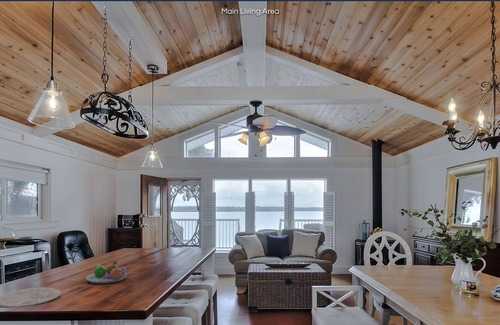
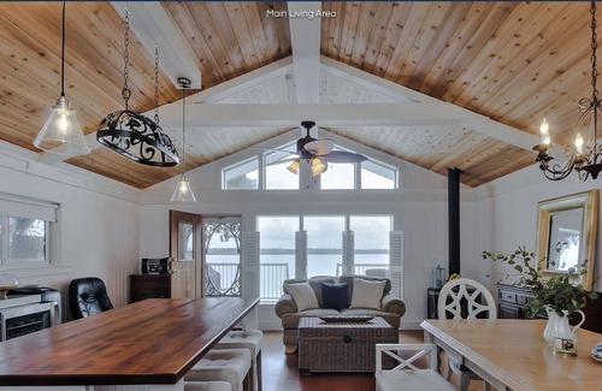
- fruit bowl (106, 271)
- plate (28, 297)
